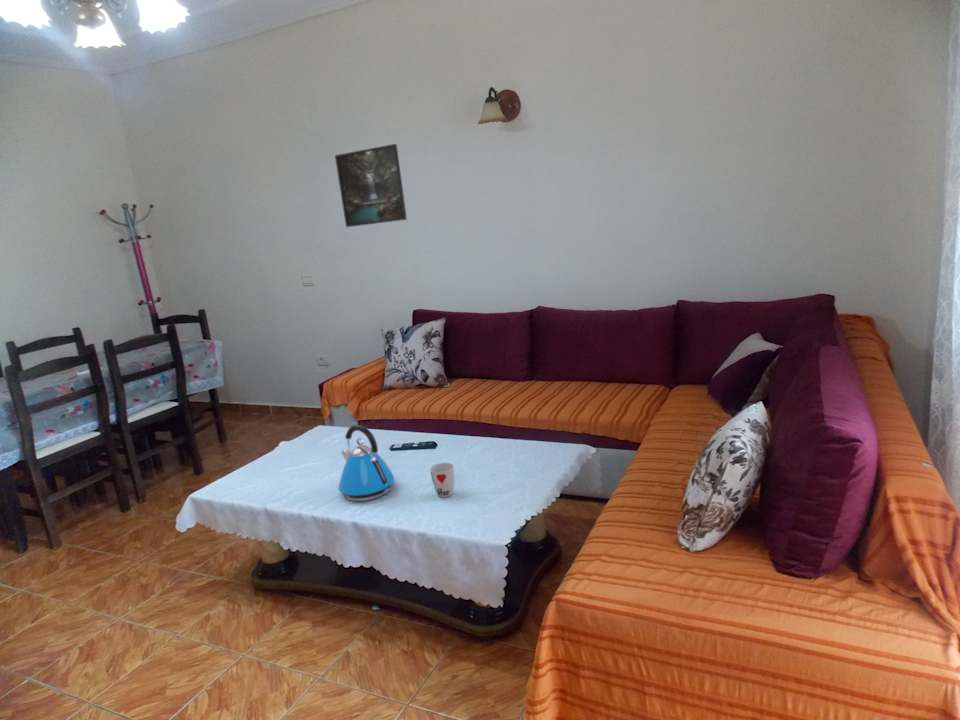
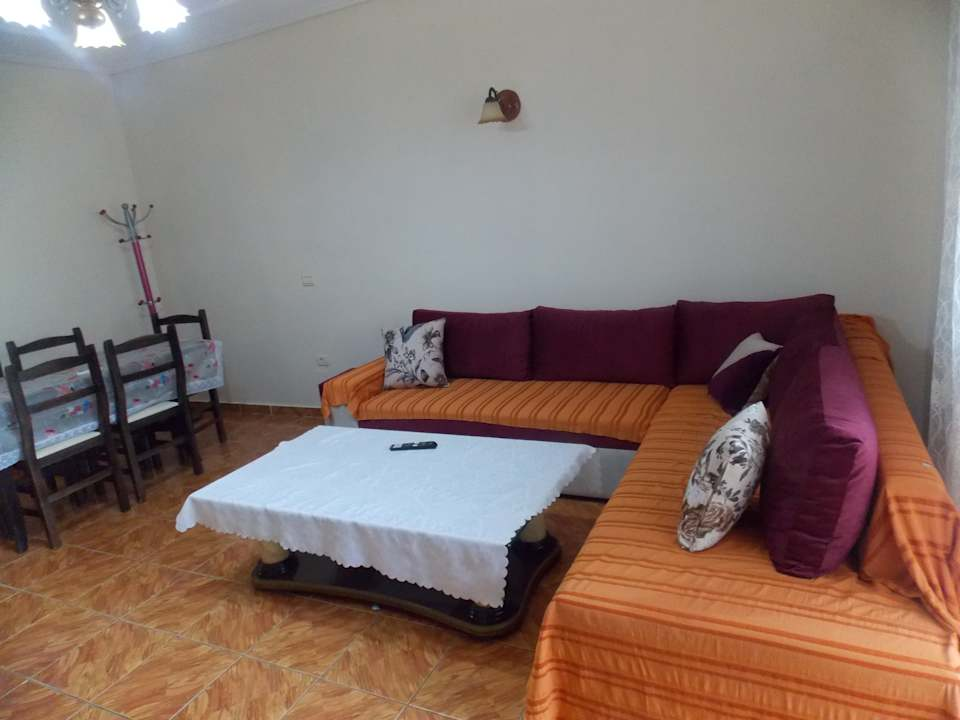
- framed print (370, 187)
- kettle (364, 458)
- cup (443, 480)
